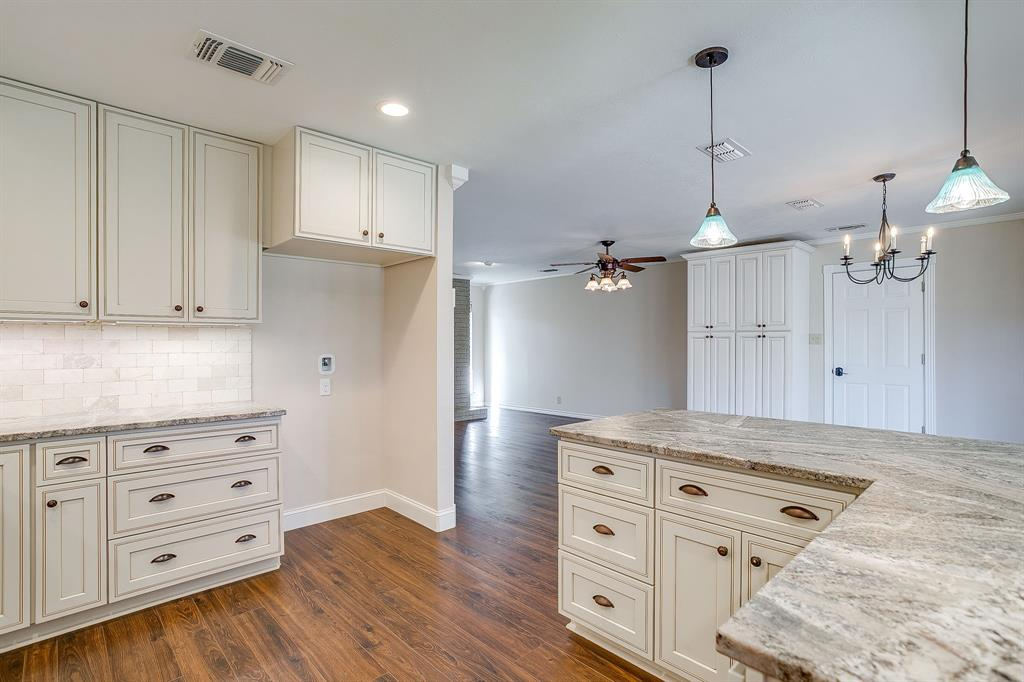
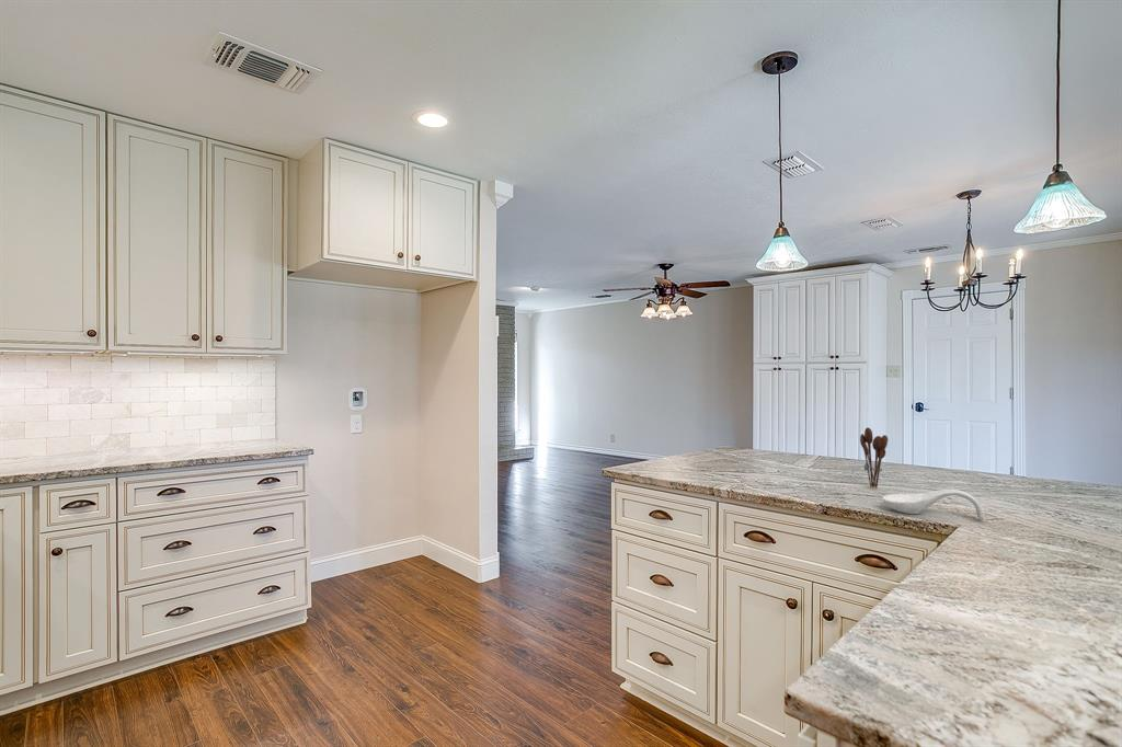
+ utensil holder (875, 458)
+ spoon rest (930, 501)
